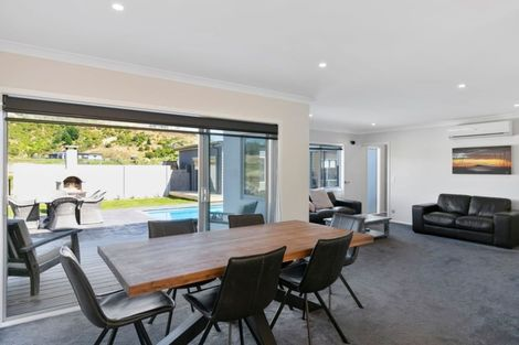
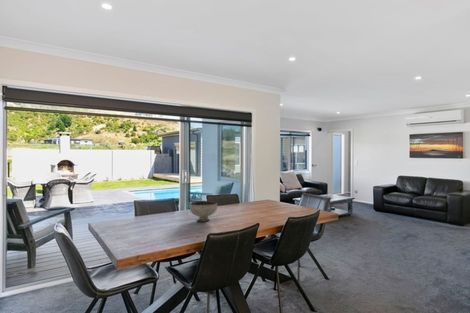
+ bowl (203, 211)
